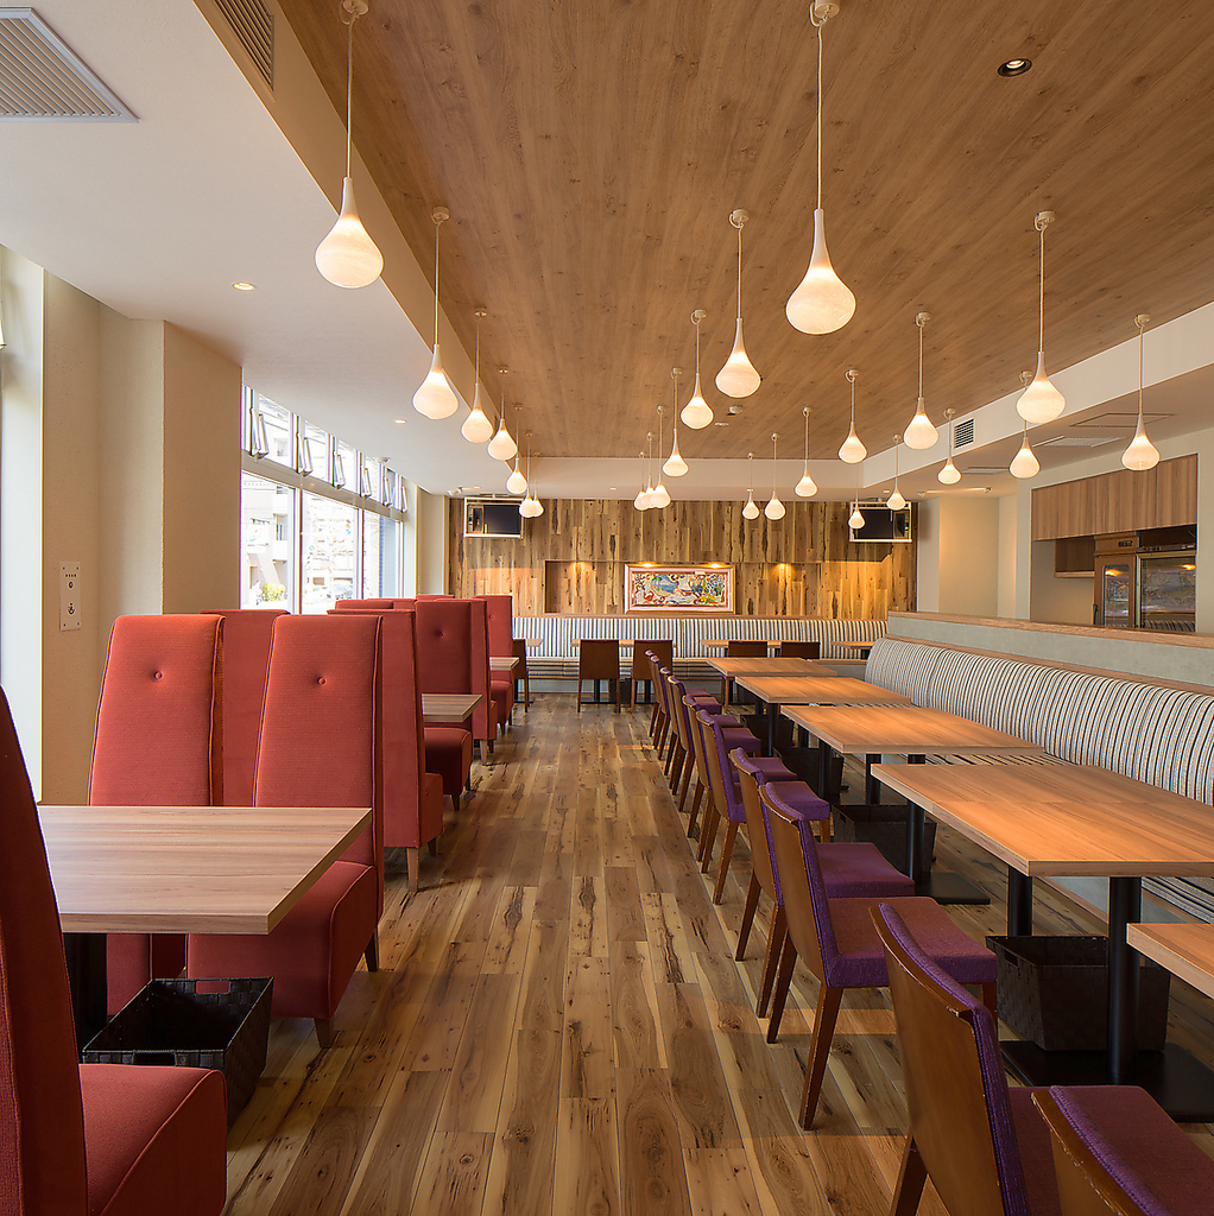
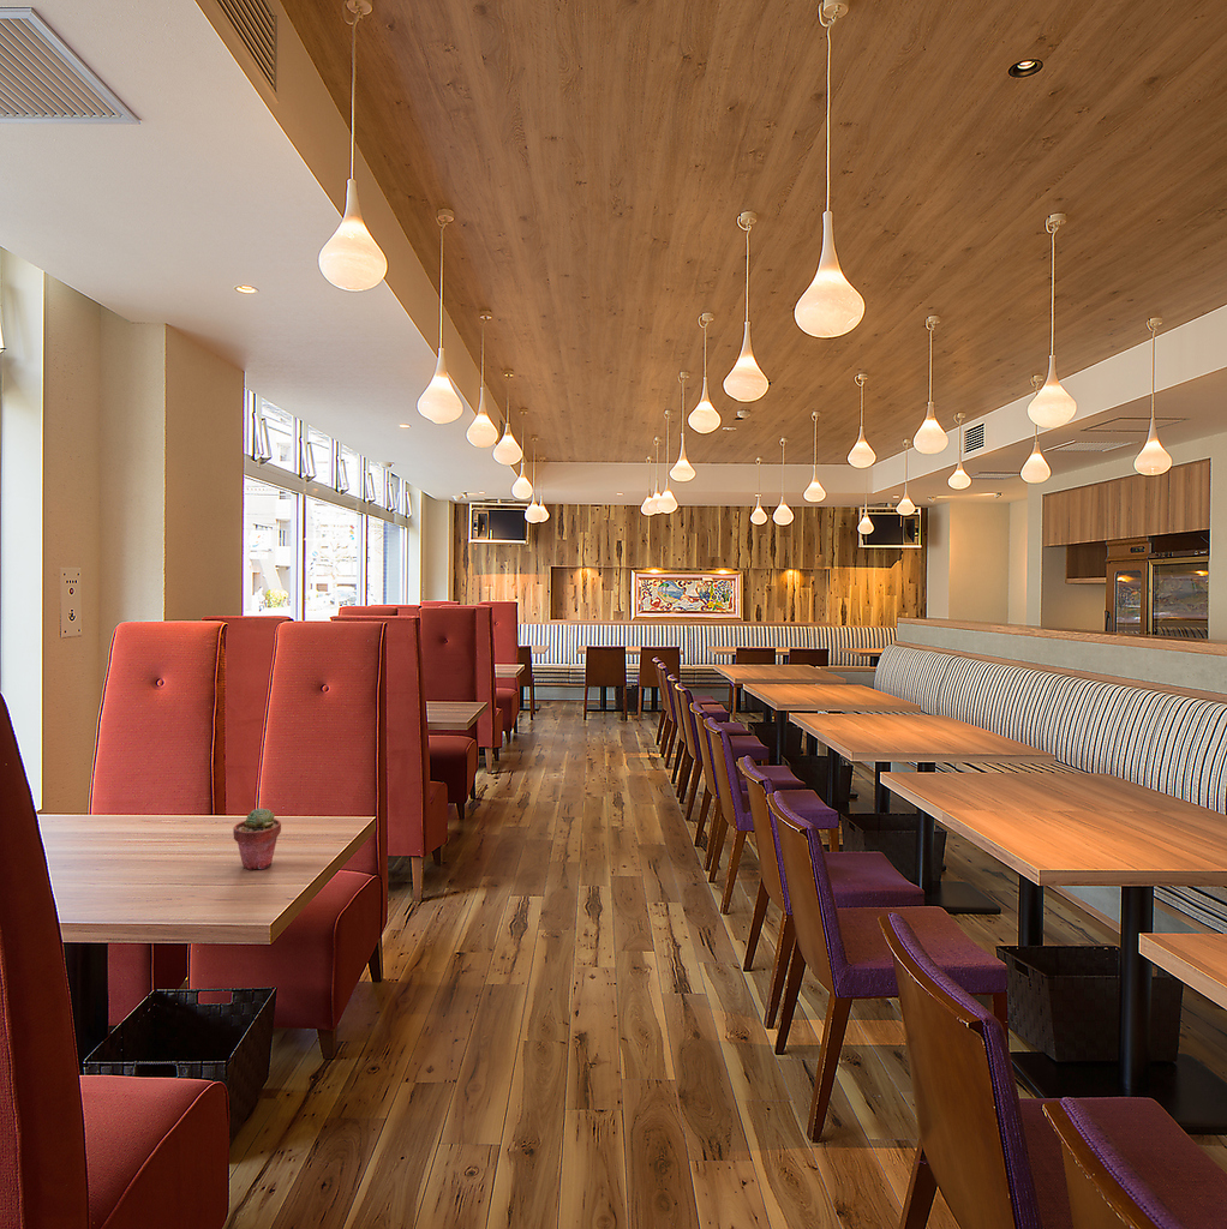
+ potted succulent (257, 835)
